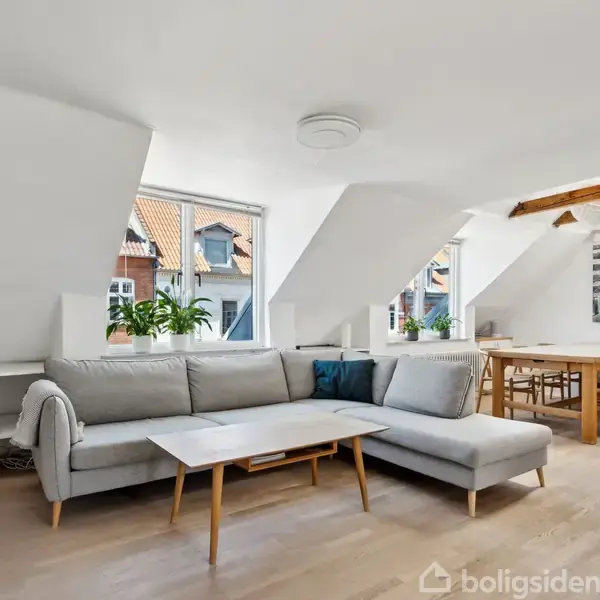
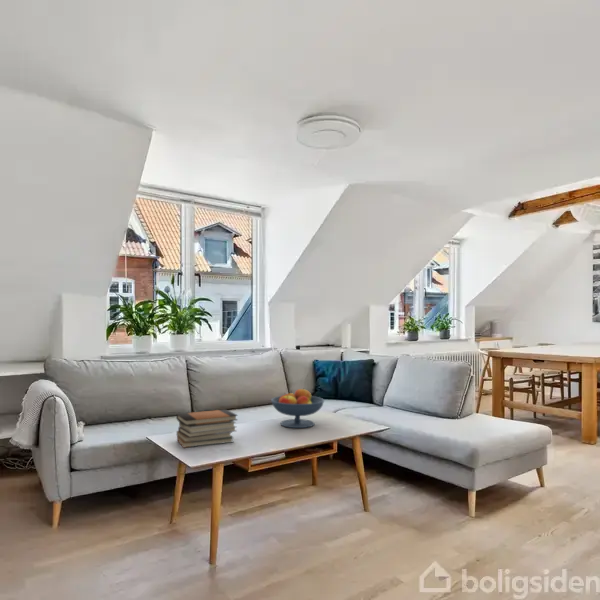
+ book stack (206, 427)
+ fruit bowl (297, 407)
